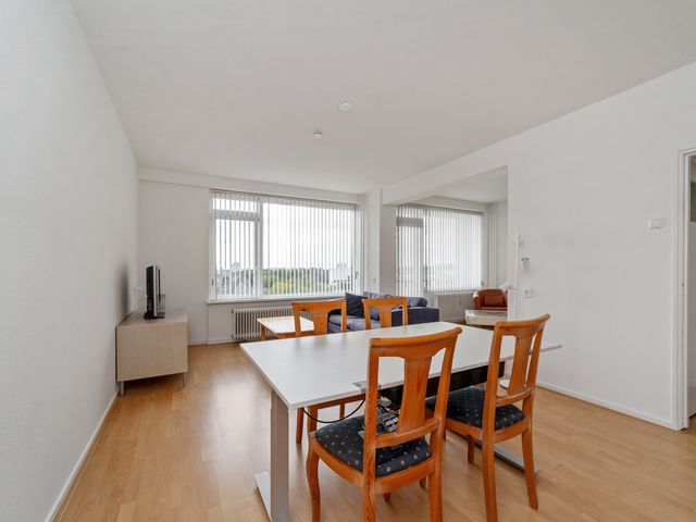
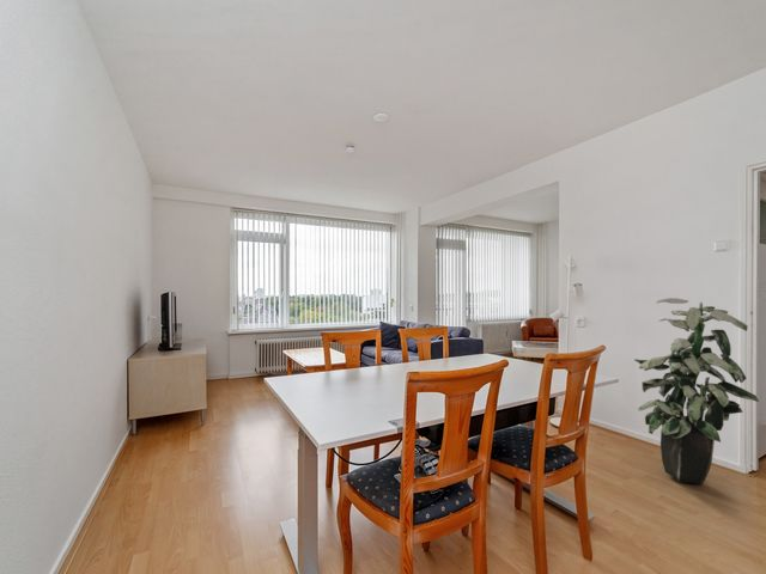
+ indoor plant (686, 386)
